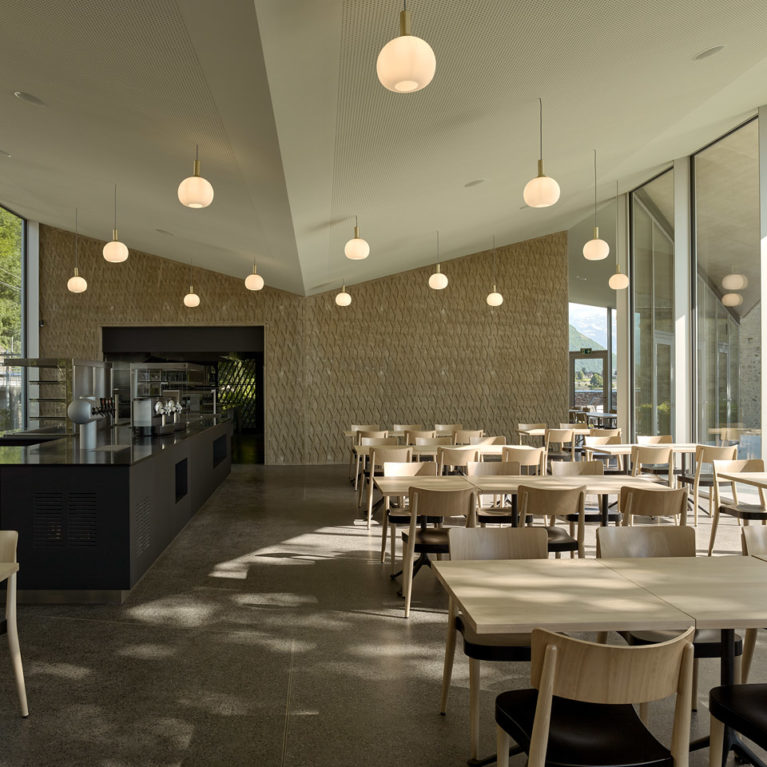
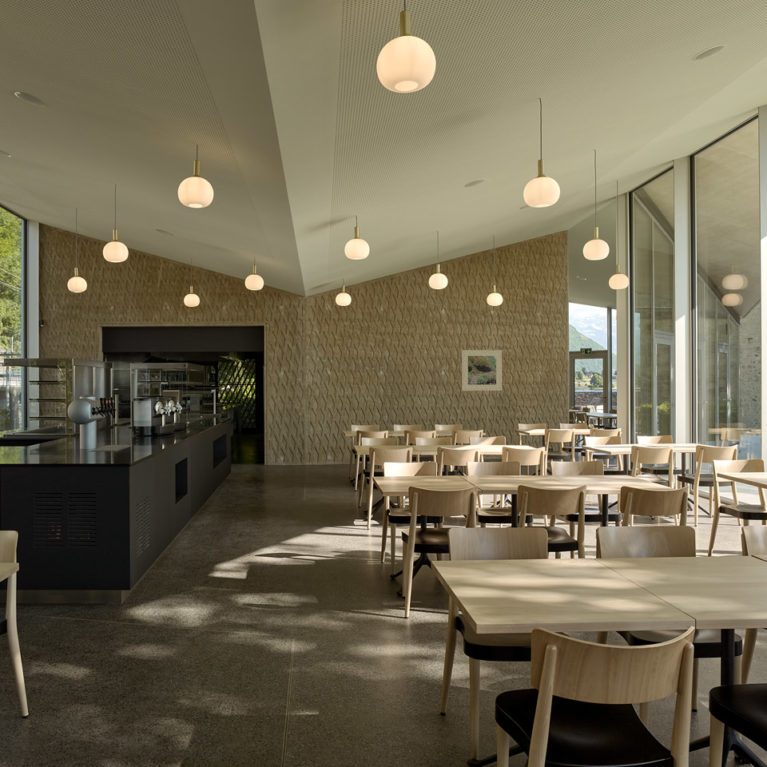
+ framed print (482, 370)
